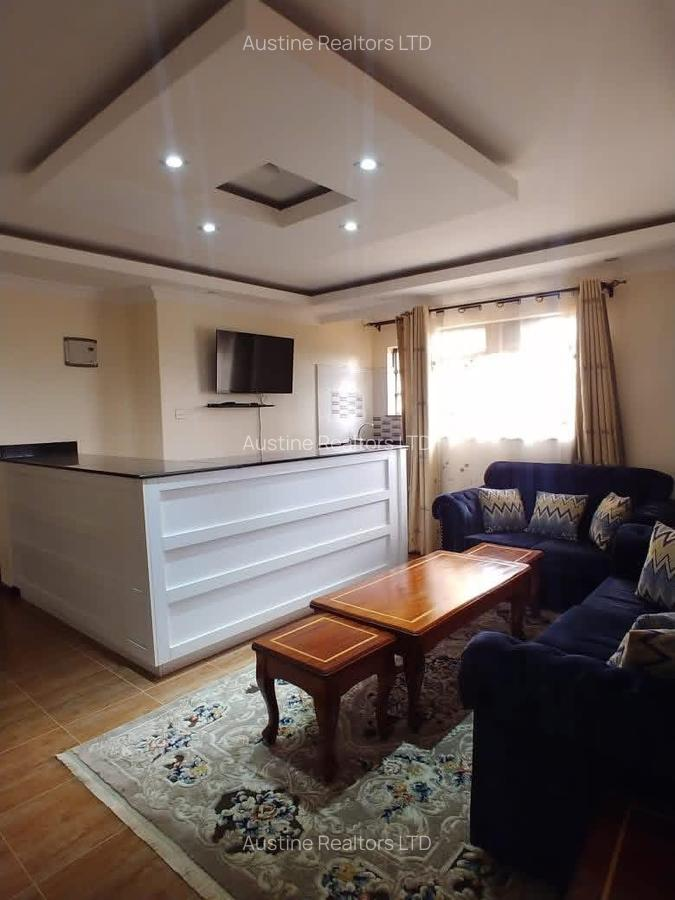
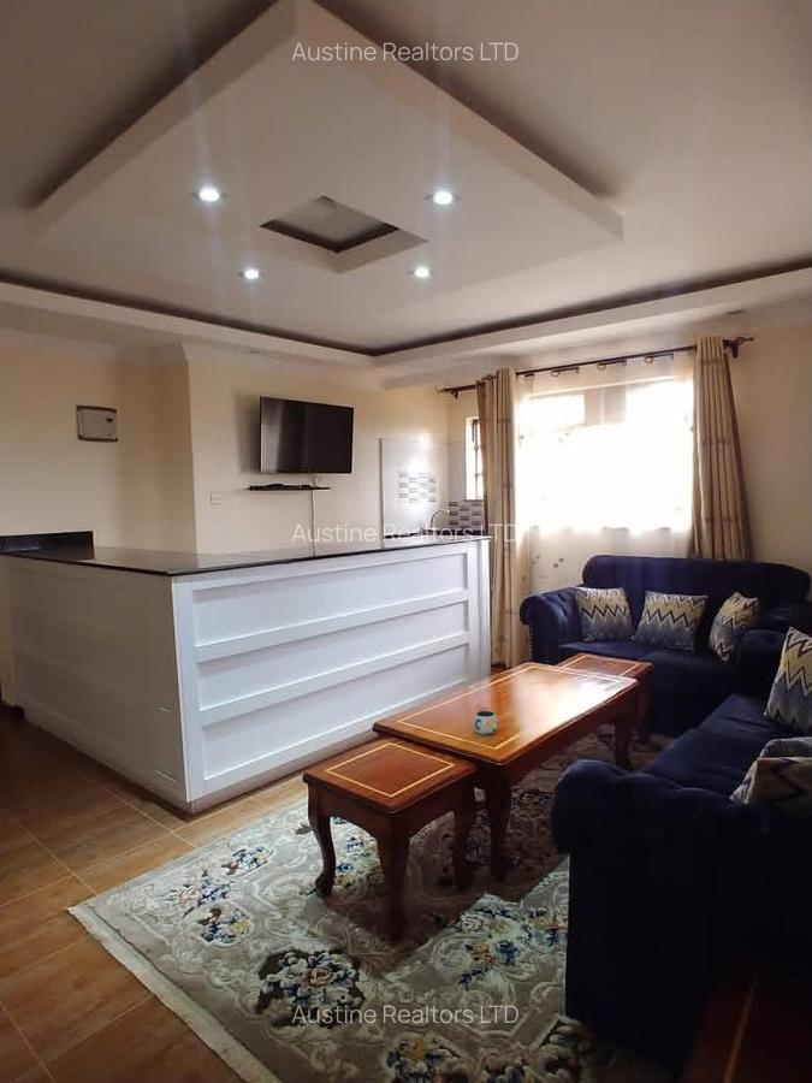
+ mug (484, 723)
